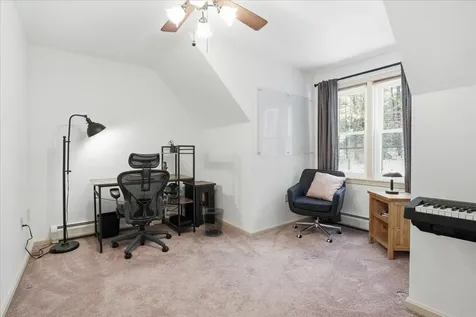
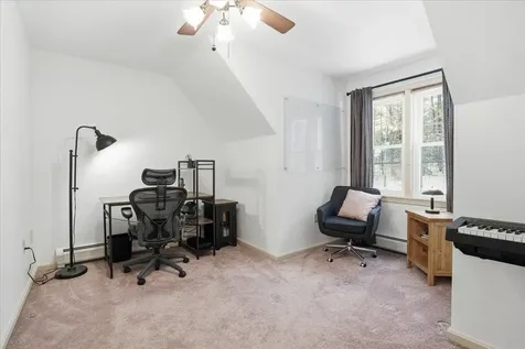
- waste bin (213, 221)
